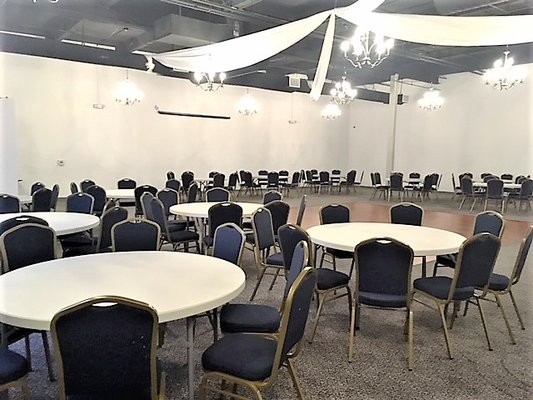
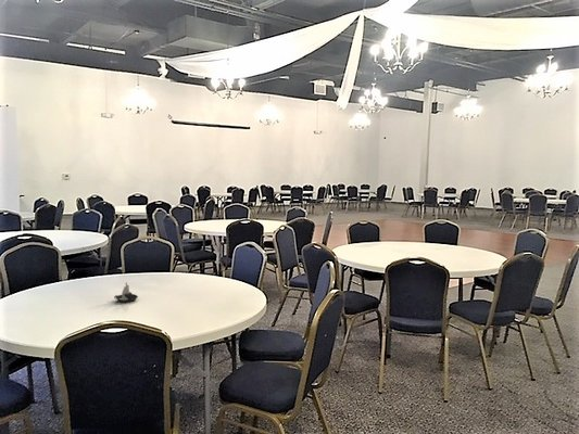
+ candle (125, 291)
